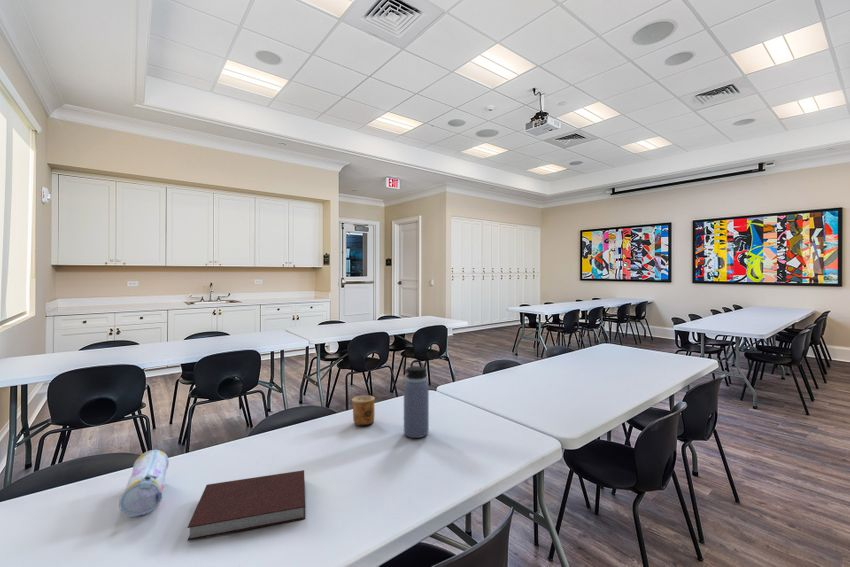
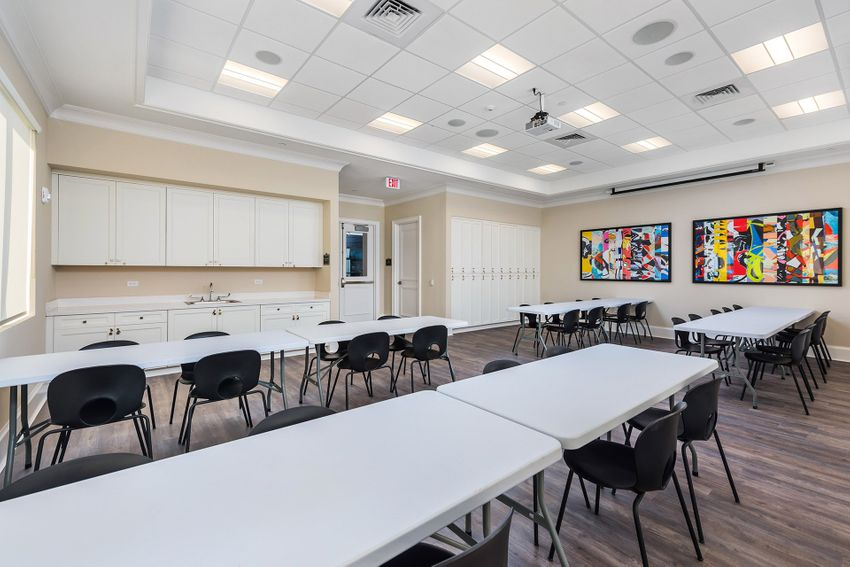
- water bottle (415, 395)
- pencil case (146, 480)
- notebook (253, 500)
- cup (363, 410)
